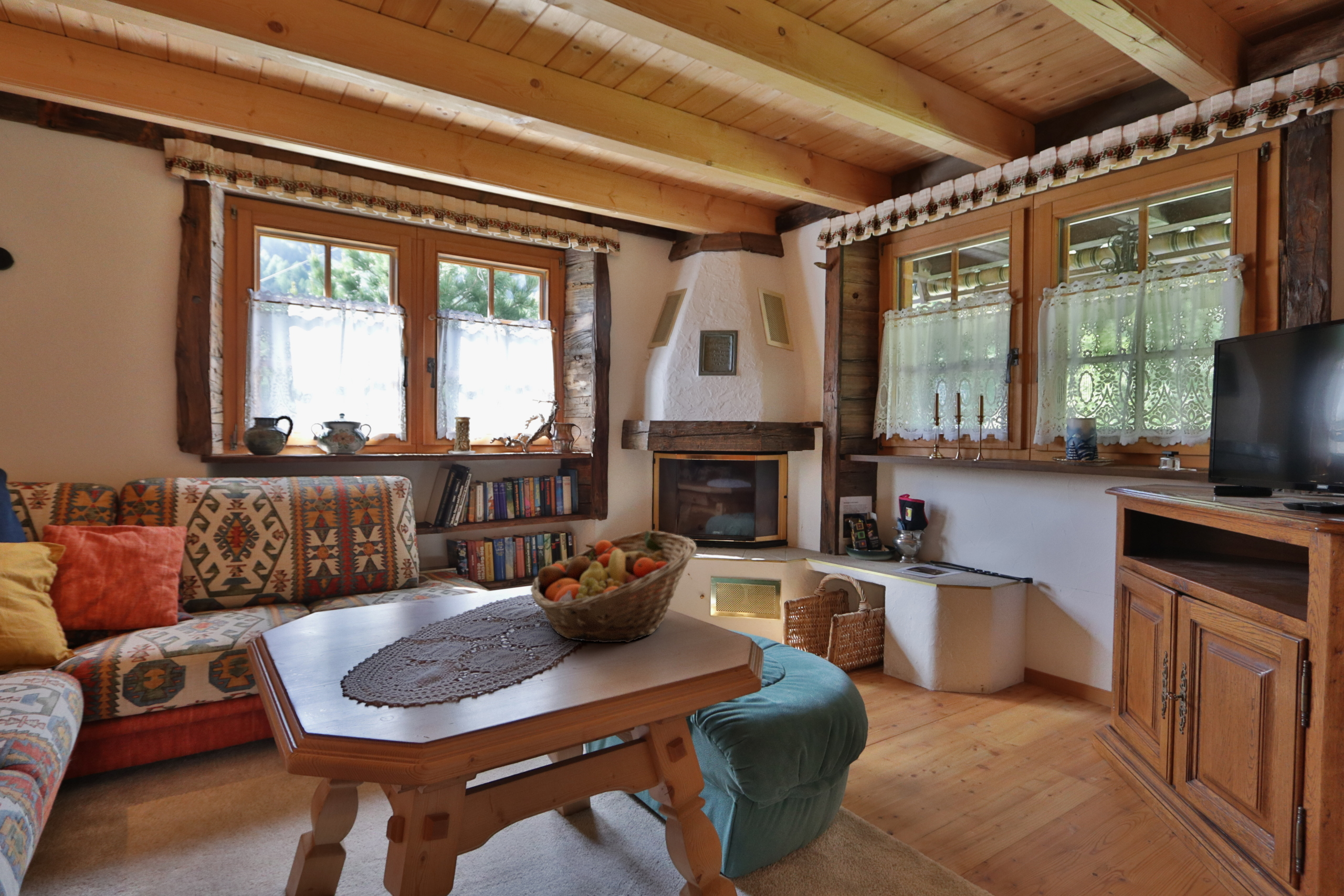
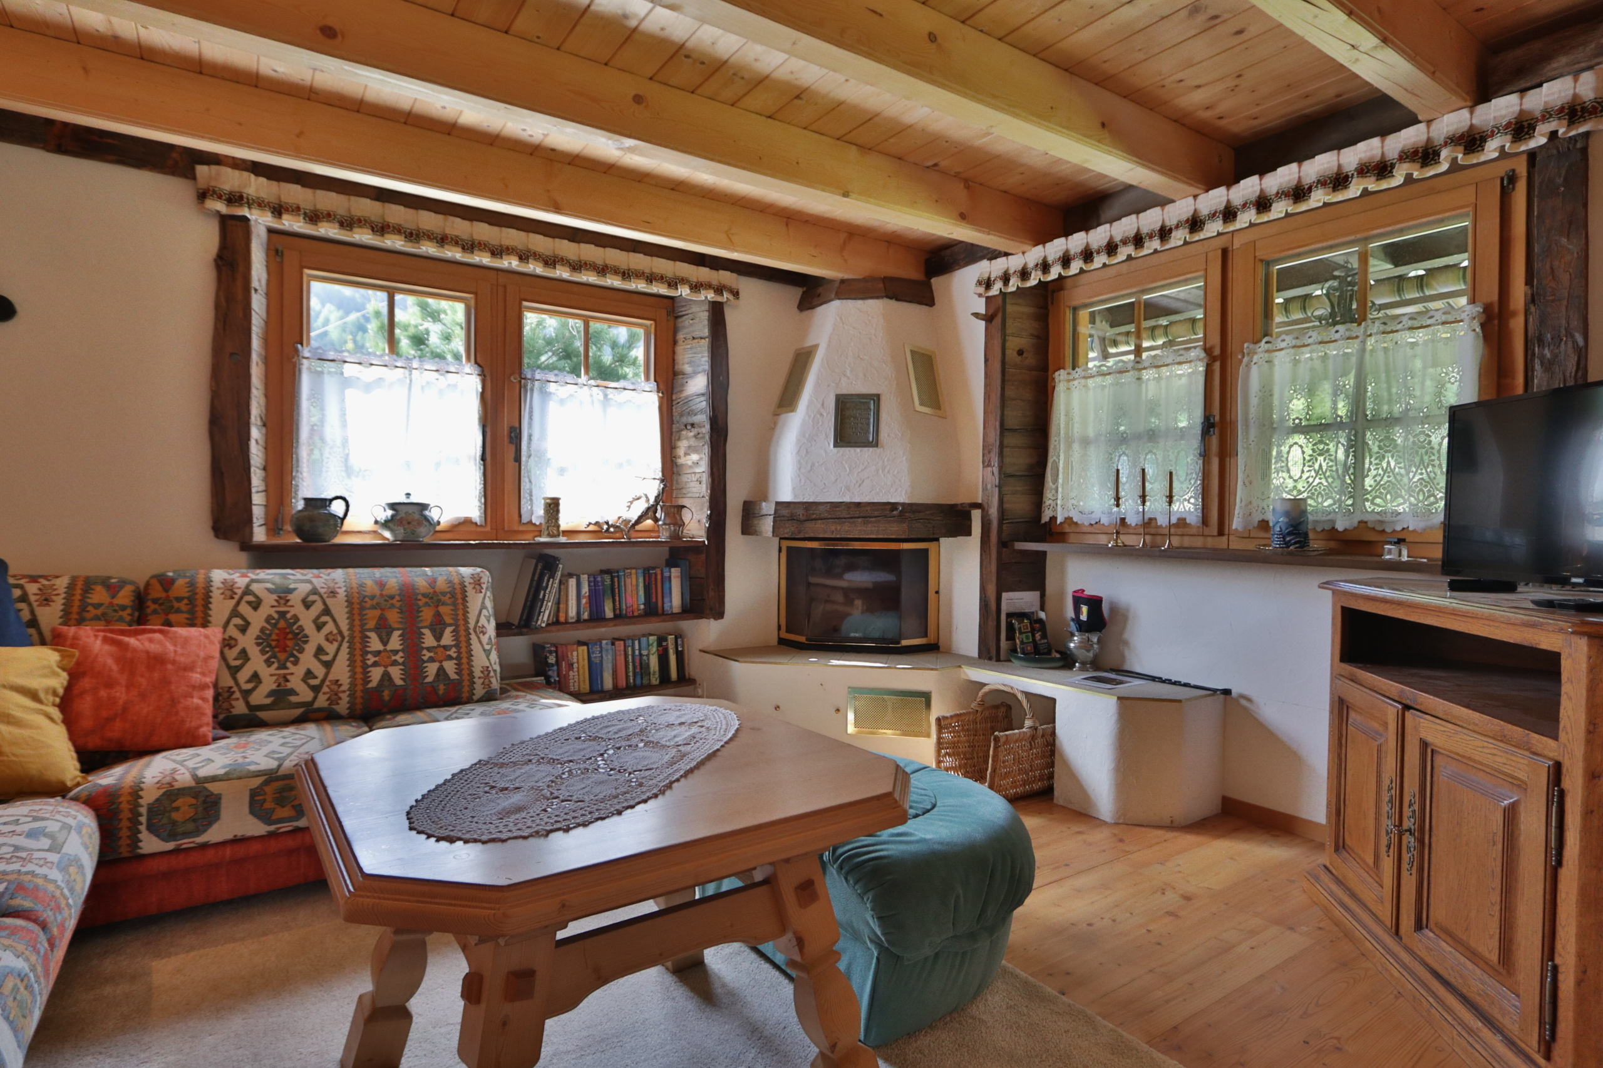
- fruit basket (613, 581)
